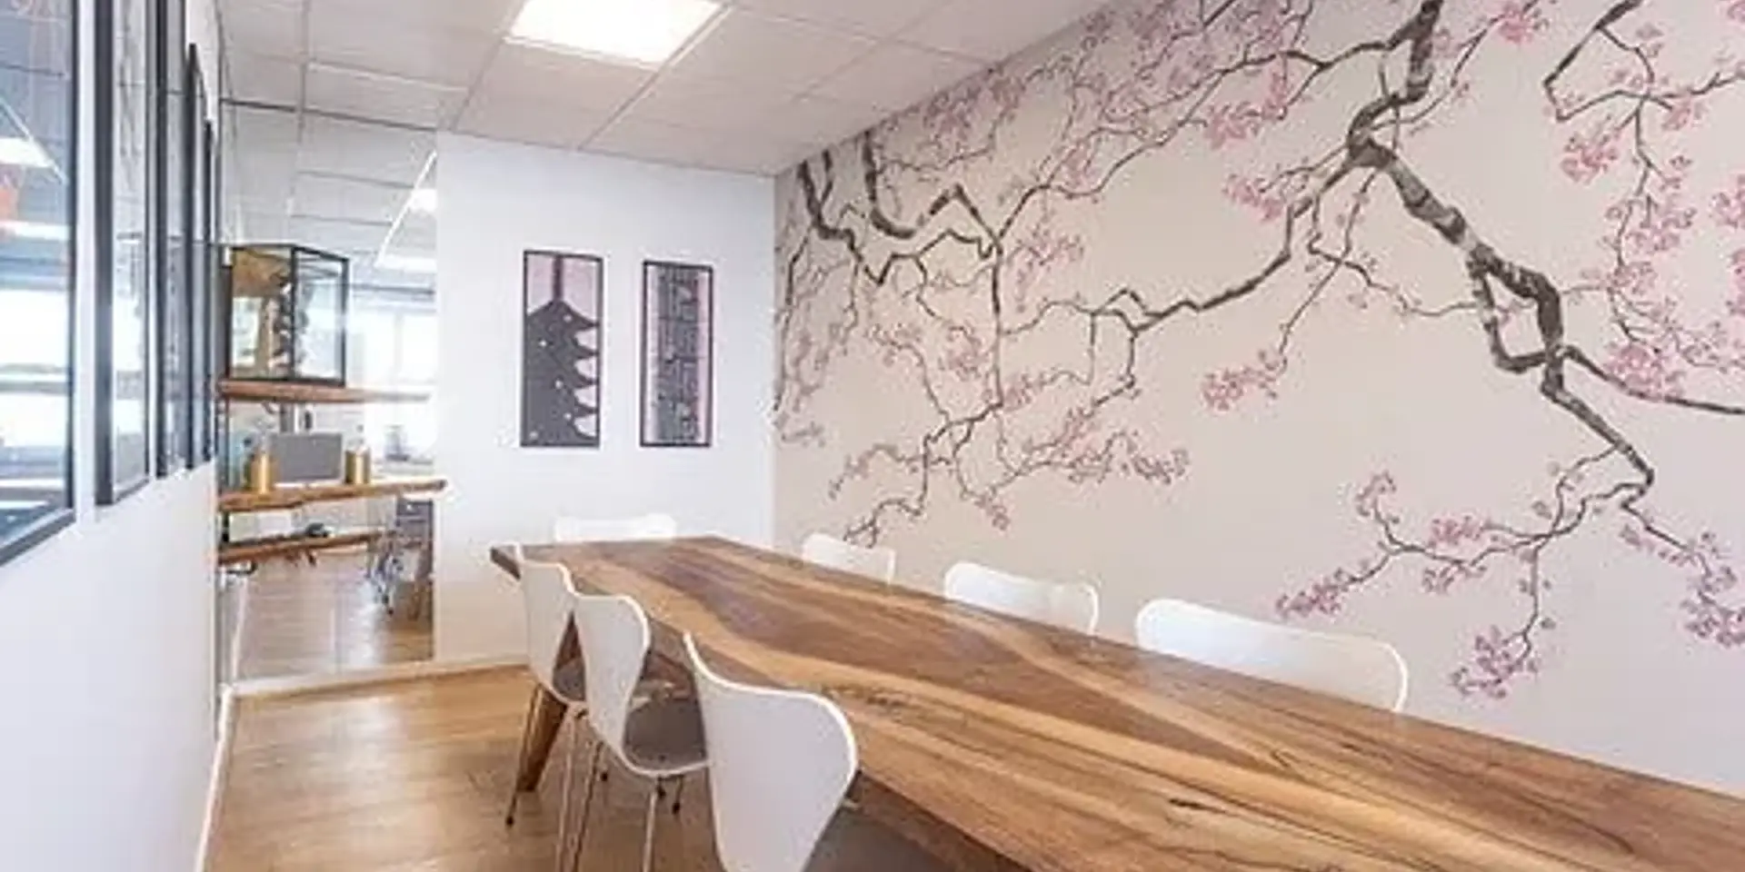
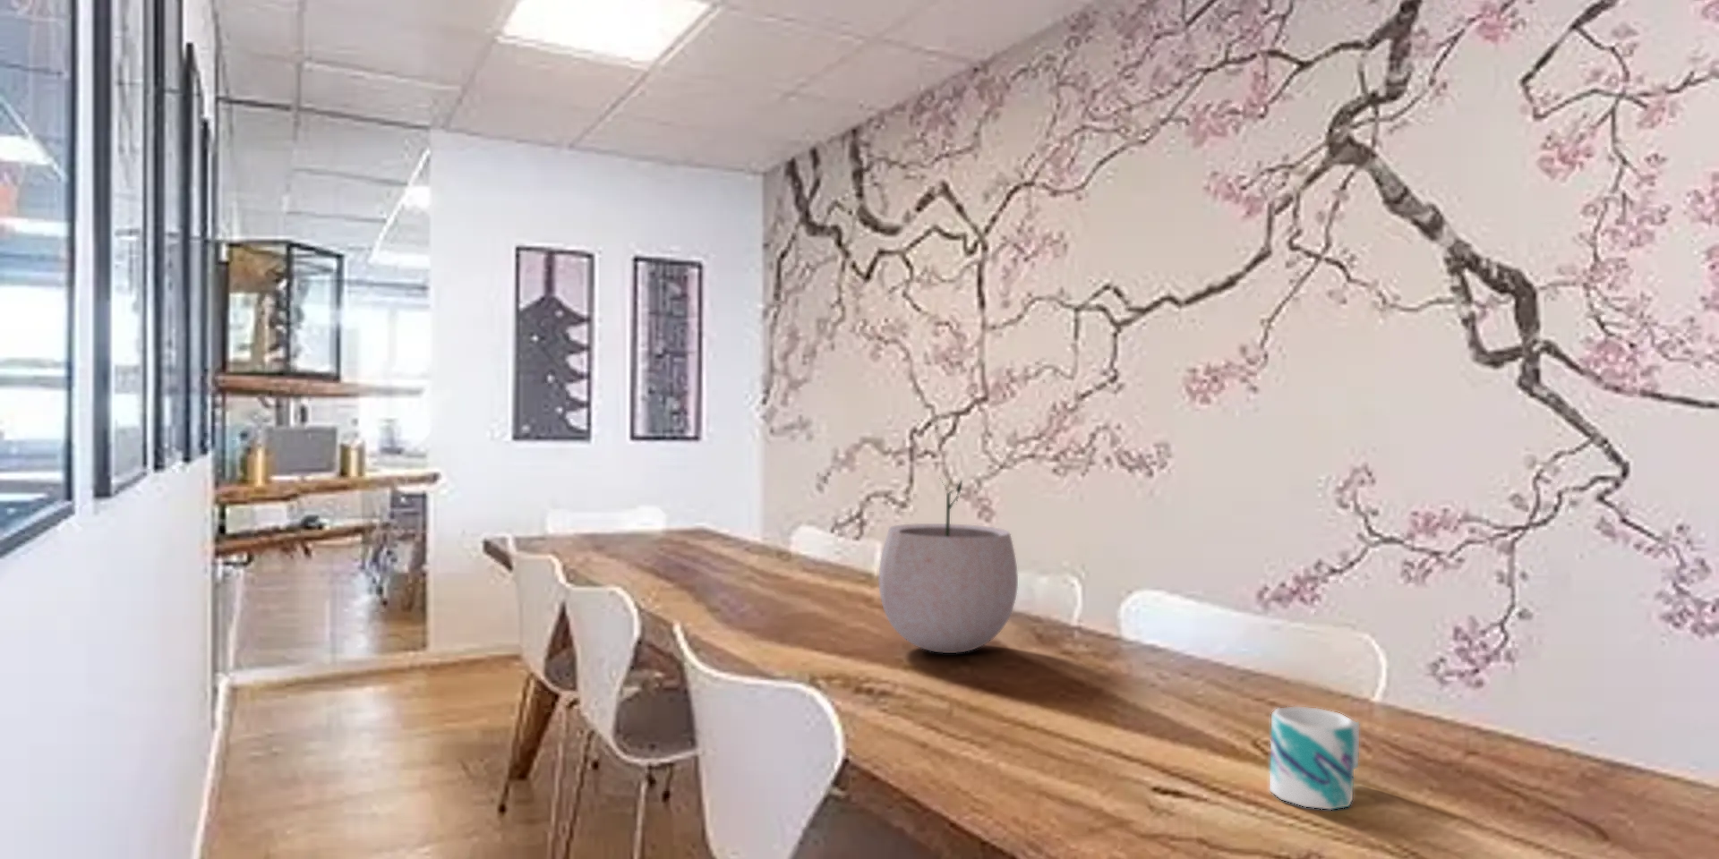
+ plant pot (948, 563)
+ mug (1321, 752)
